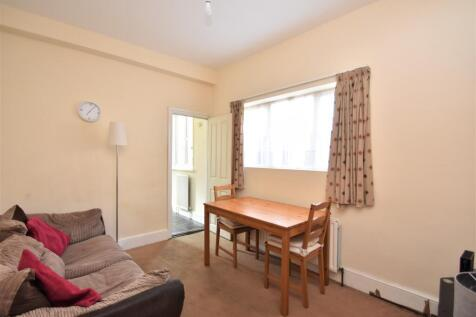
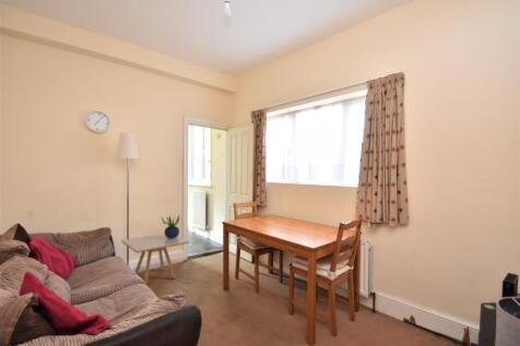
+ potted plant (172, 226)
+ side table (150, 259)
